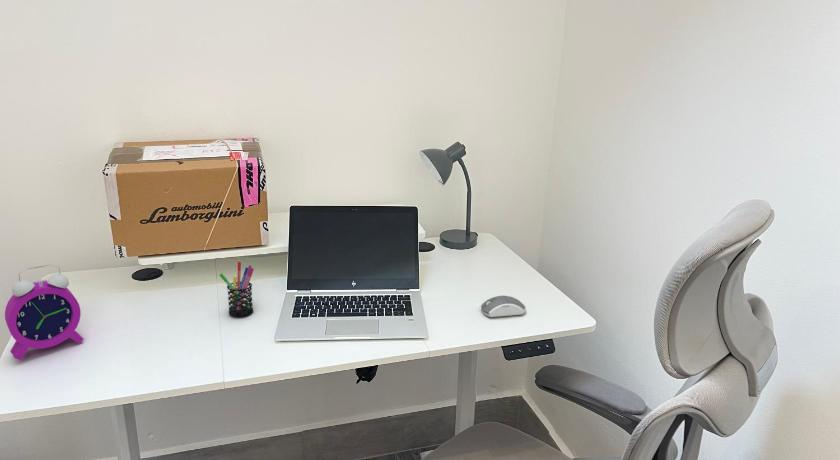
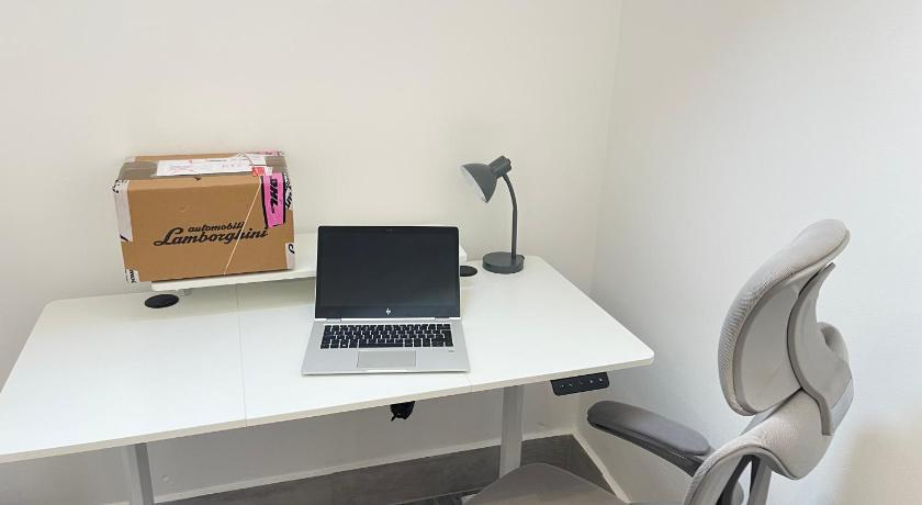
- pen holder (236, 288)
- alarm clock (43, 307)
- computer mouse (504, 304)
